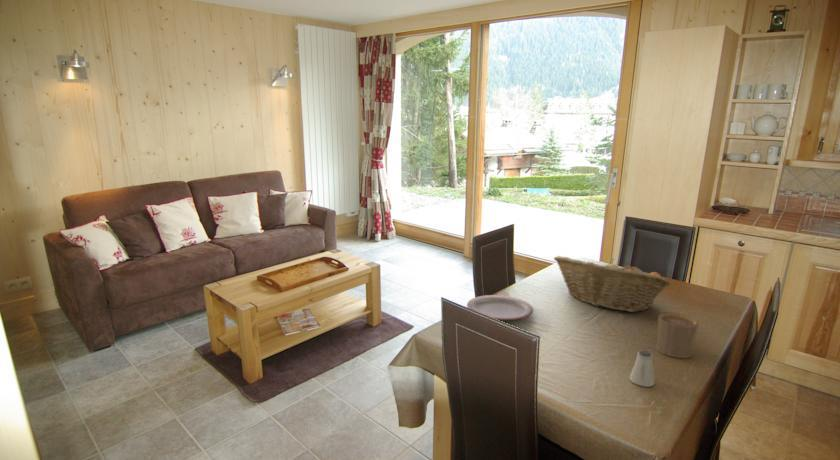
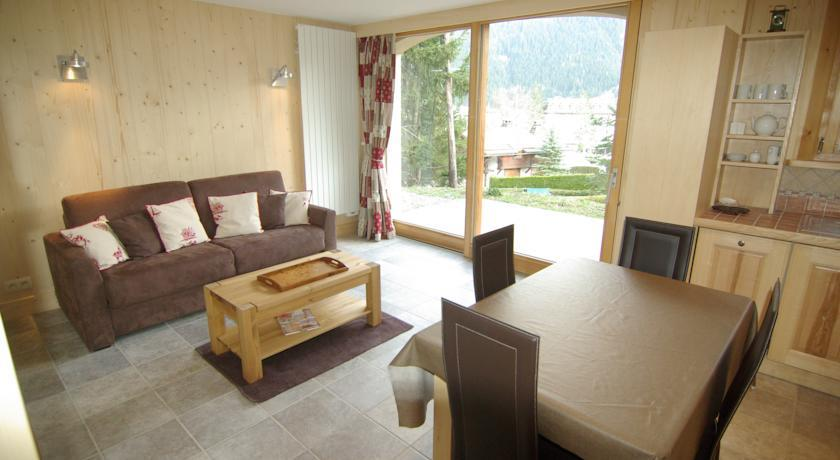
- fruit basket (607, 277)
- plate (499, 308)
- cup (675, 334)
- saltshaker (643, 366)
